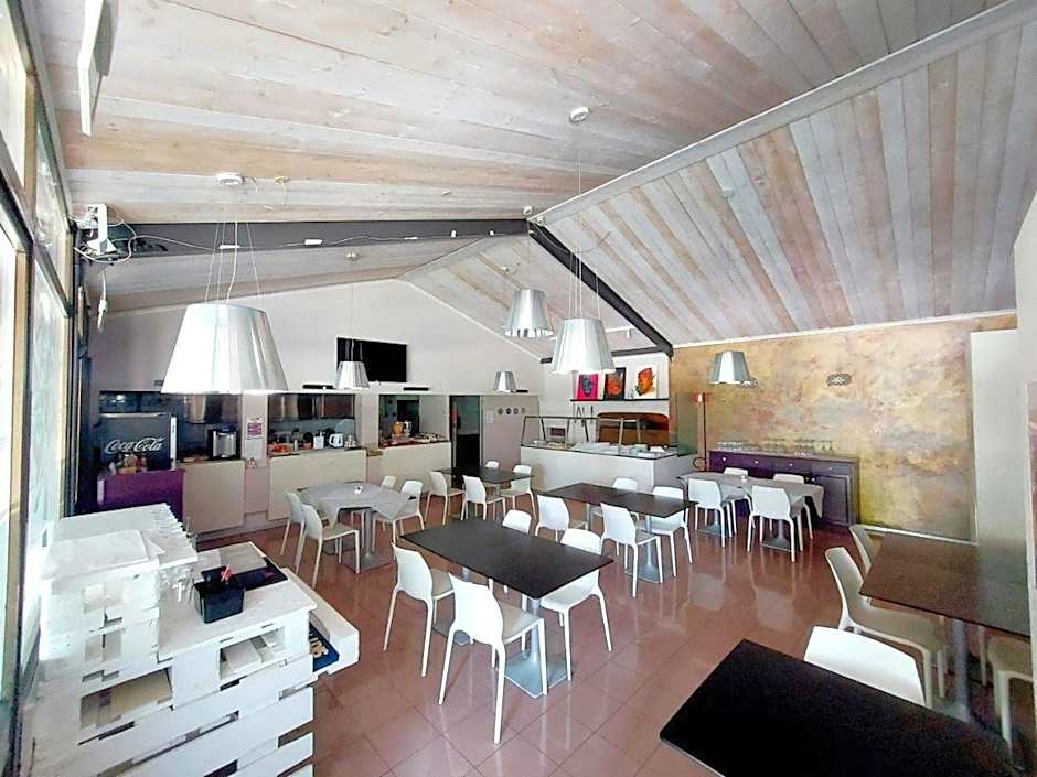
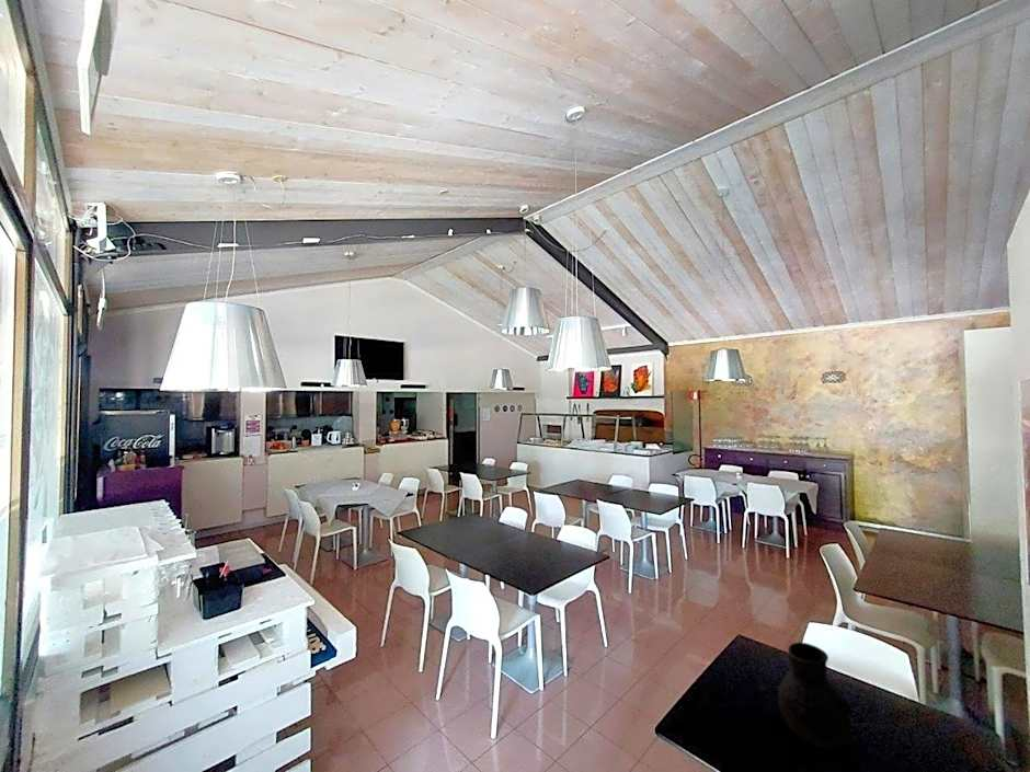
+ vase (812, 692)
